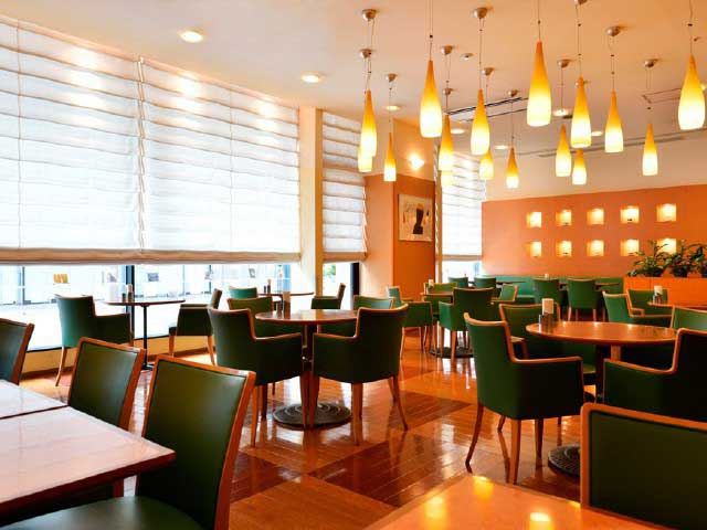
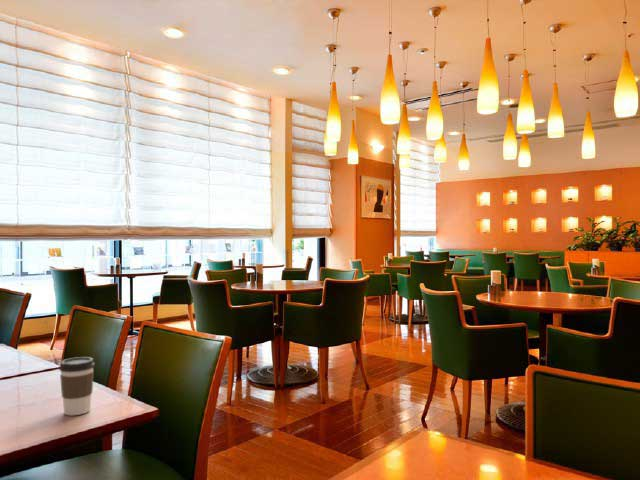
+ coffee cup (77, 385)
